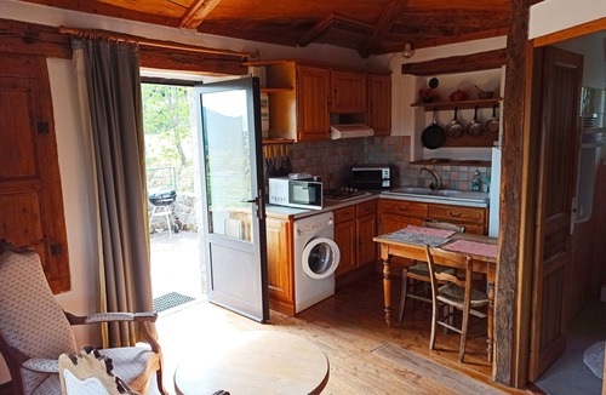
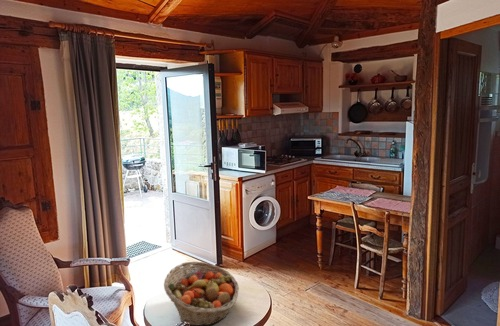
+ fruit basket (202, 290)
